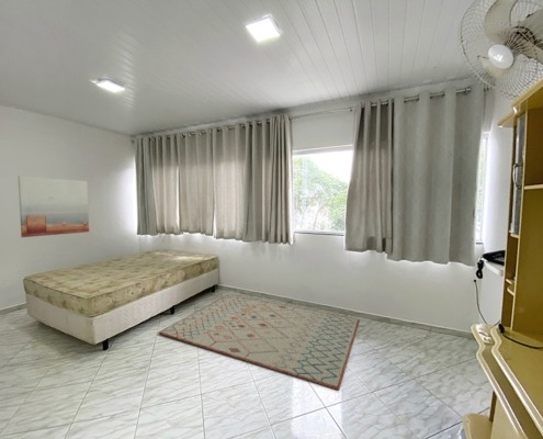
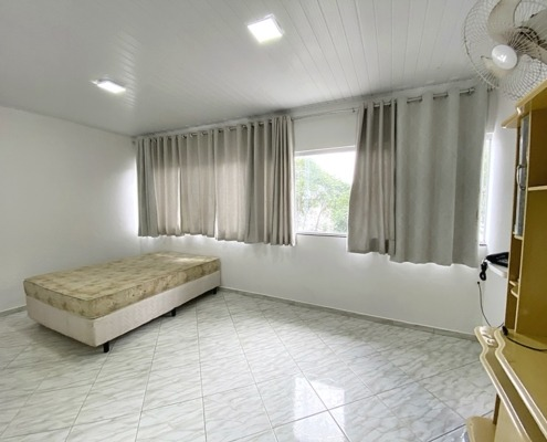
- rug (263, 325)
- wall art (57, 206)
